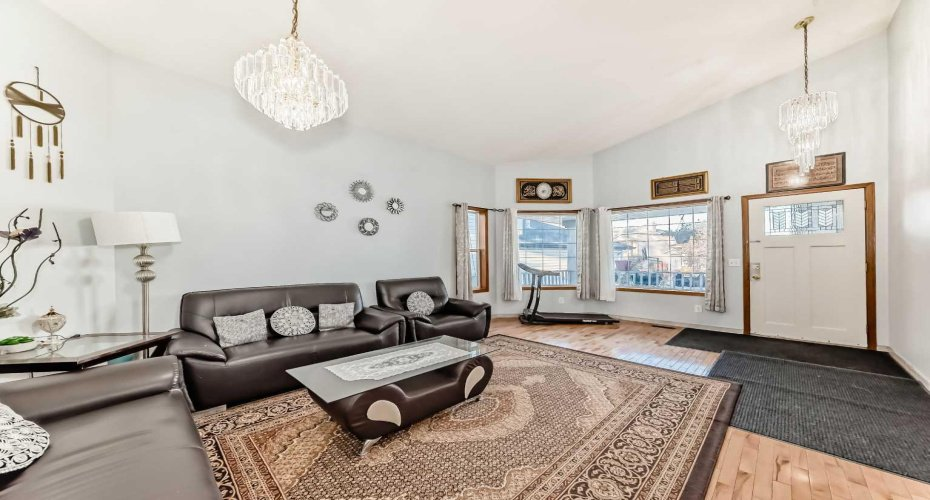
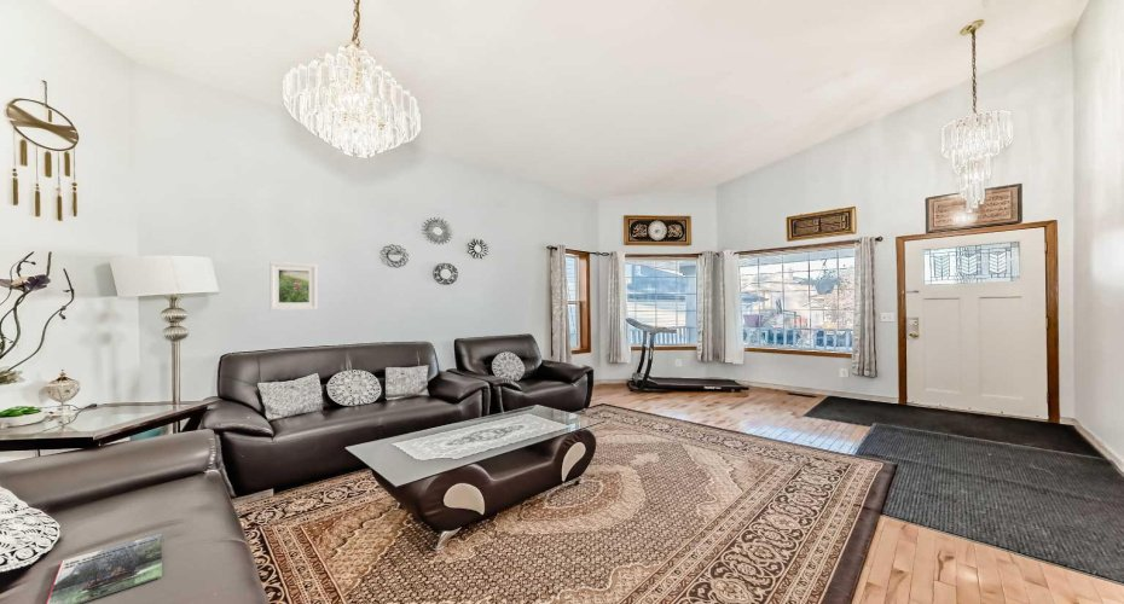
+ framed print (294, 286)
+ magazine (110, 568)
